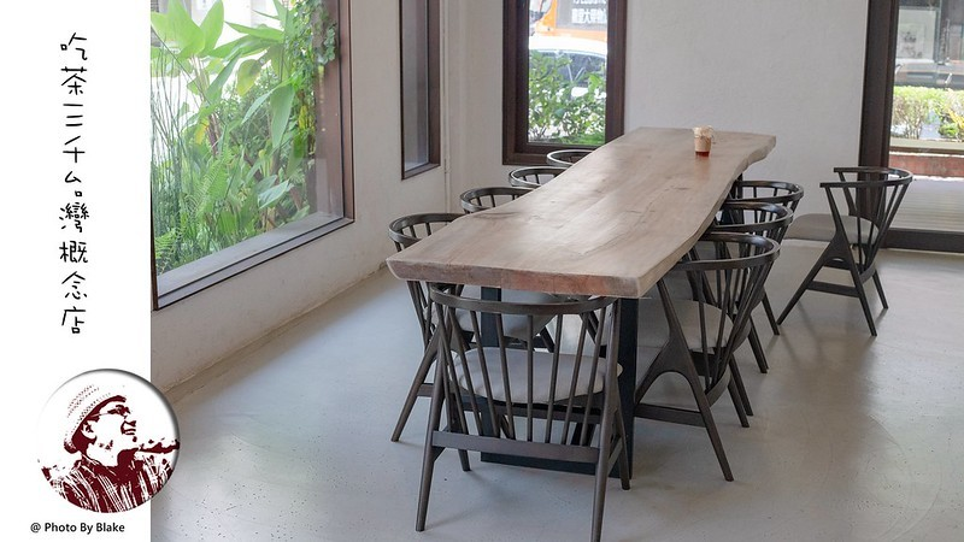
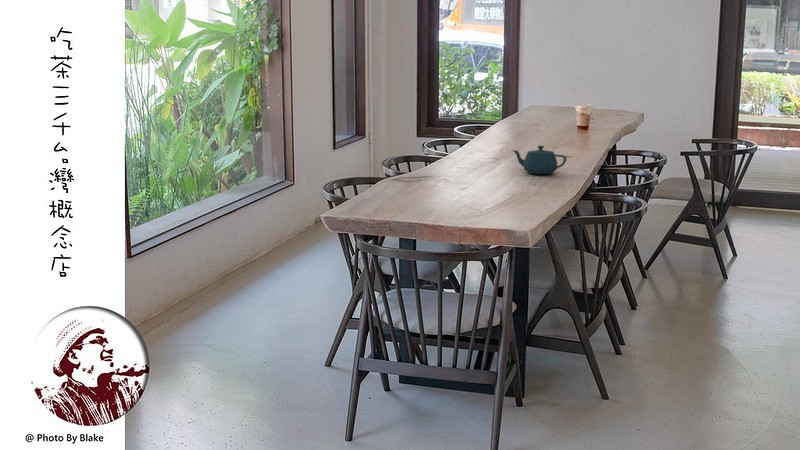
+ teapot (538, 159)
